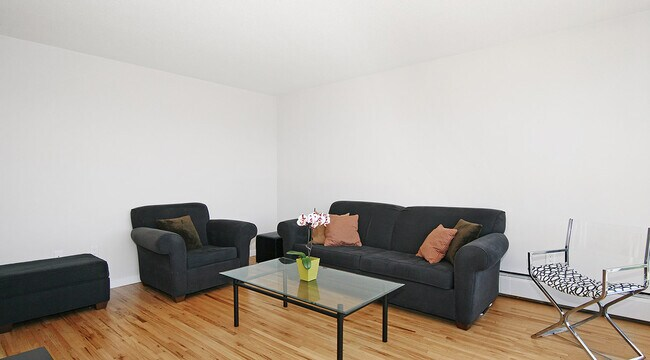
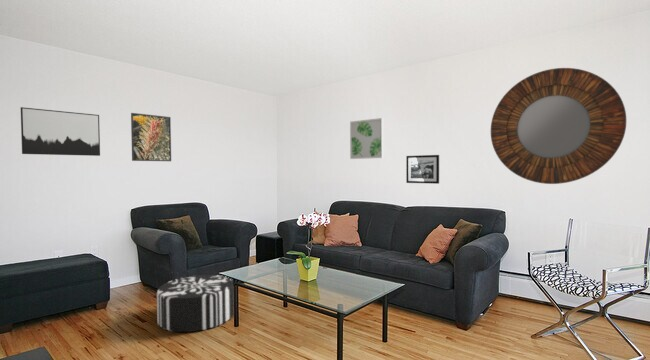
+ wall art (366, 139)
+ pouf (197, 301)
+ picture frame (422, 169)
+ home mirror (551, 126)
+ wall art (63, 133)
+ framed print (151, 138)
